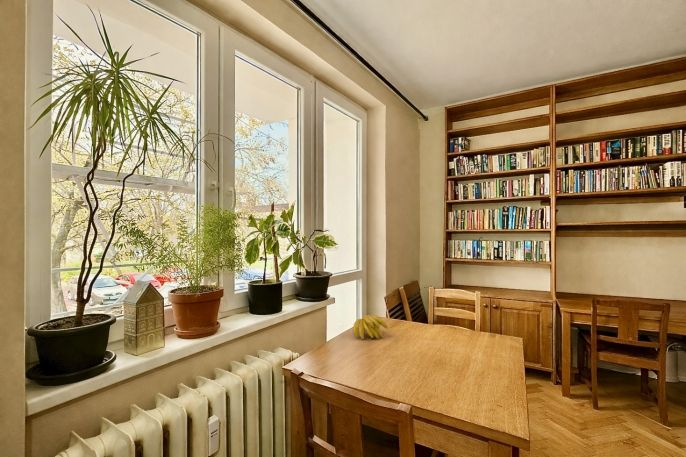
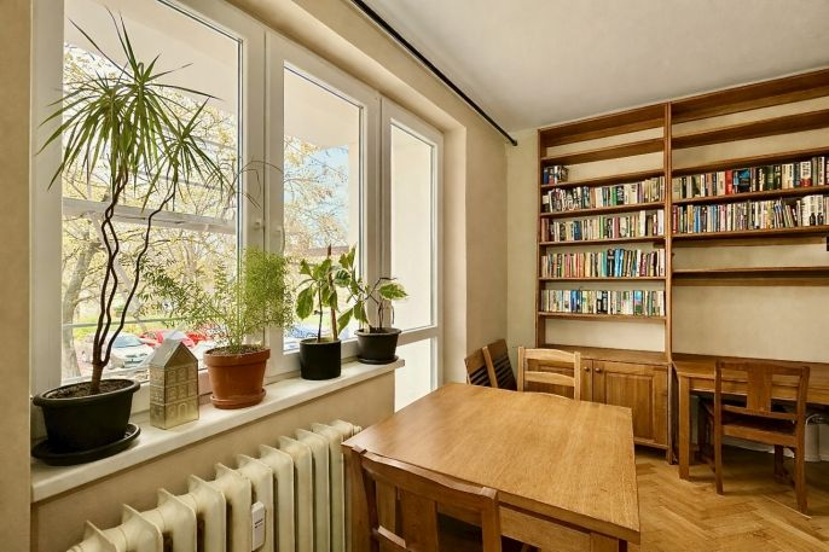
- banana (369, 324)
